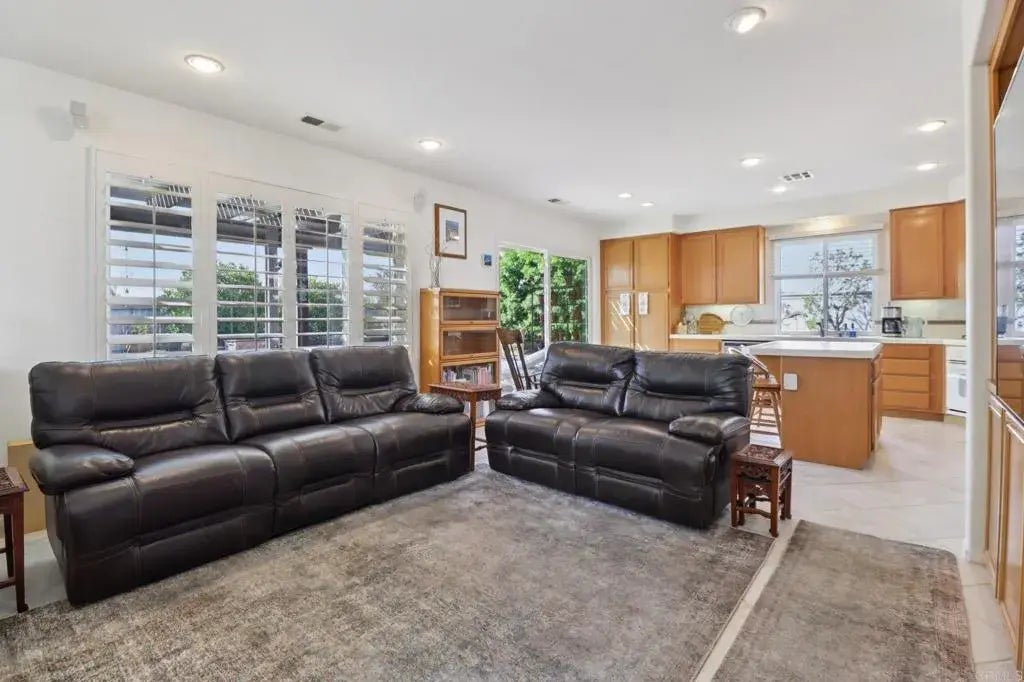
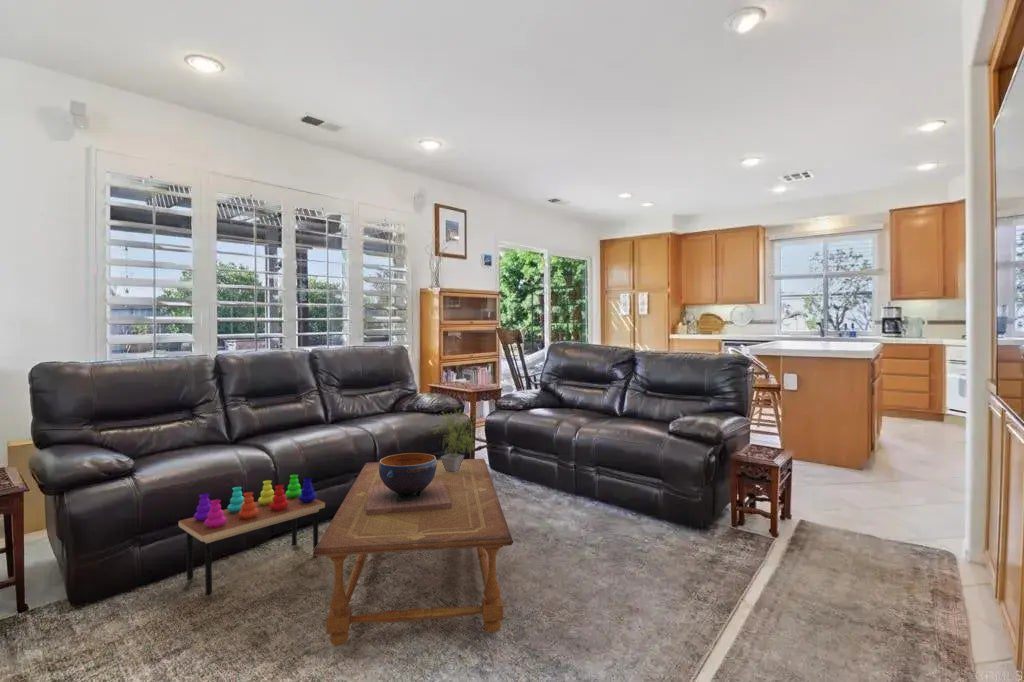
+ decorative bowl (408, 478)
+ coffee table (422, 531)
+ potted plant (456, 436)
+ stacking toy (252, 525)
